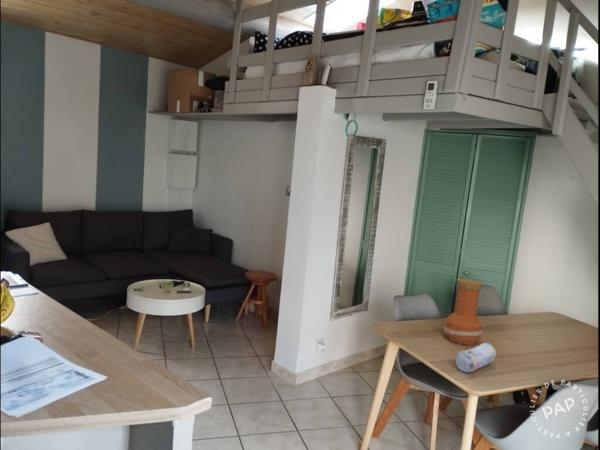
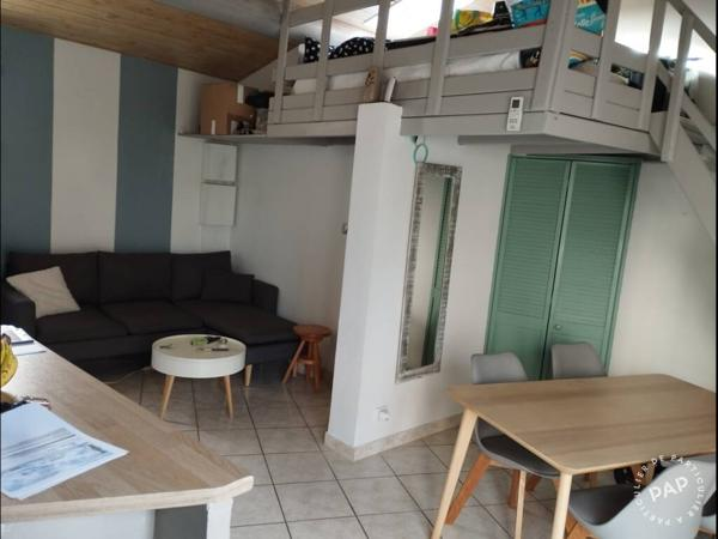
- vase (465, 310)
- pencil case (476, 356)
